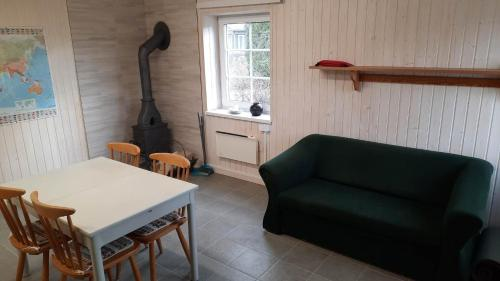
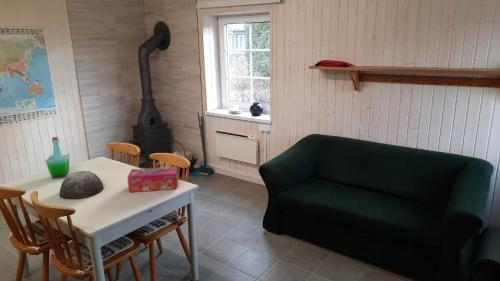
+ bowl (81, 182)
+ tissue box (153, 178)
+ bottle (57, 157)
